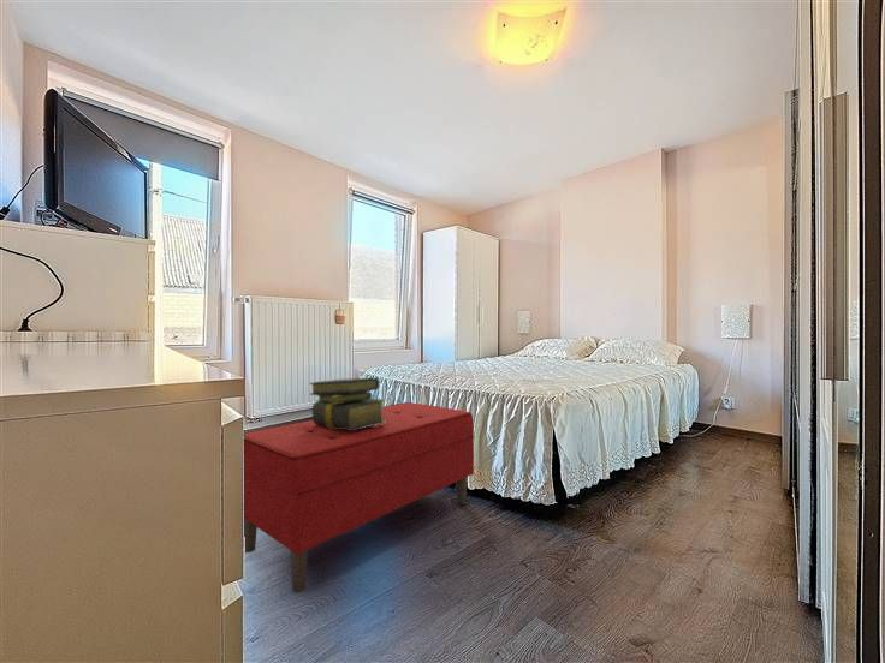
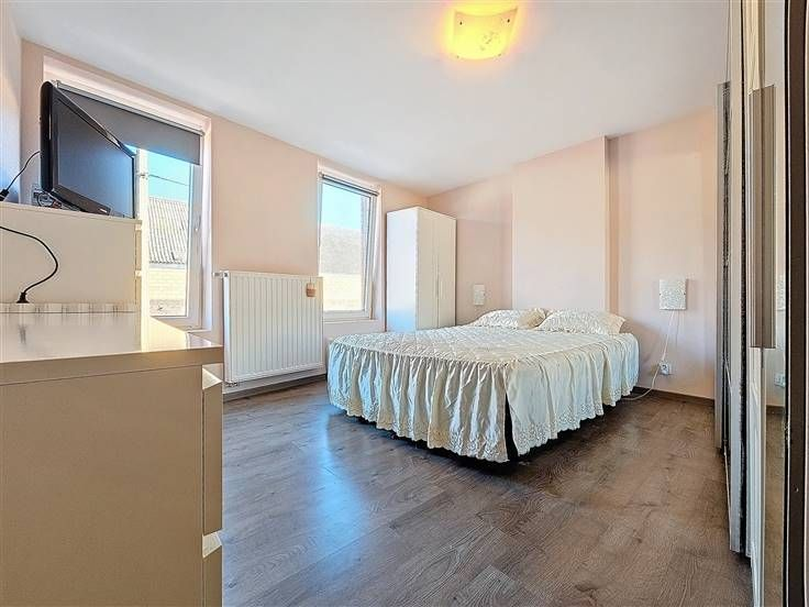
- bench (368, 472)
- stack of books (345, 400)
